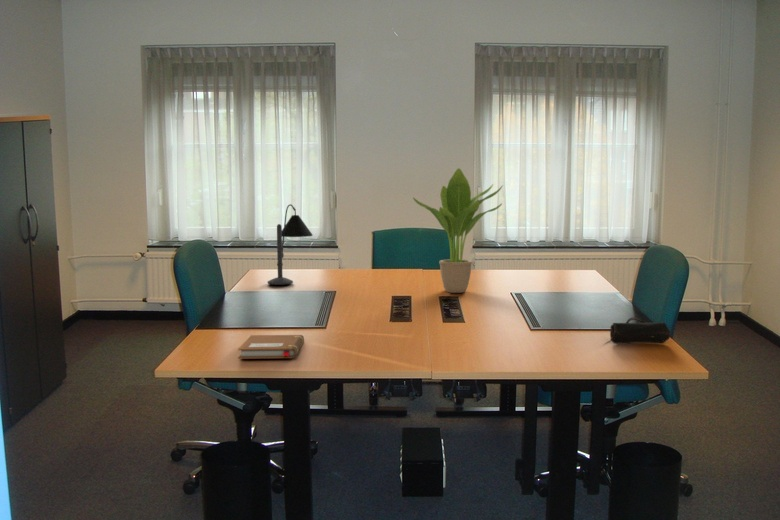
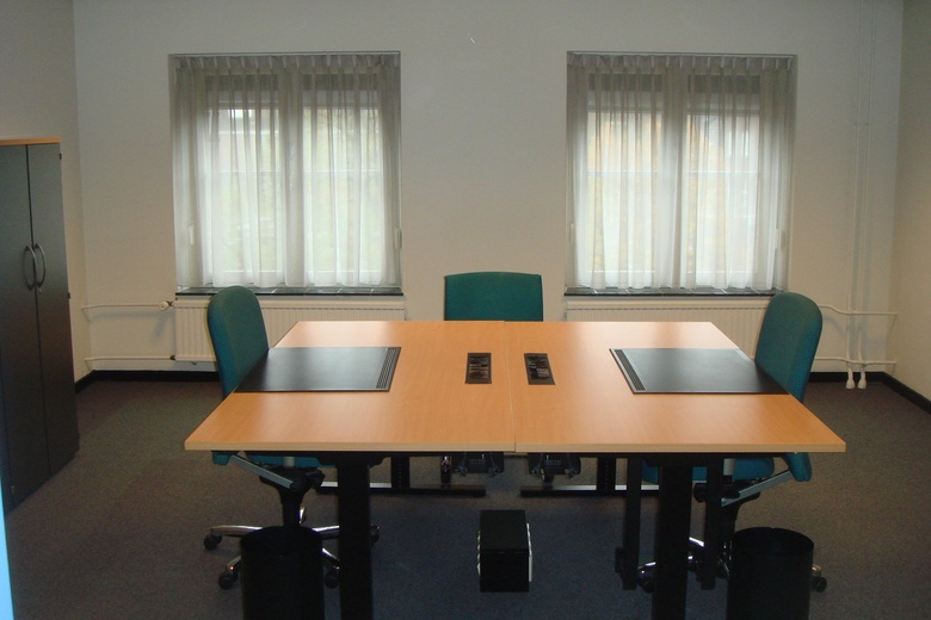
- potted plant (465, 231)
- notebook (272, 346)
- desk lamp (283, 242)
- pencil case (639, 331)
